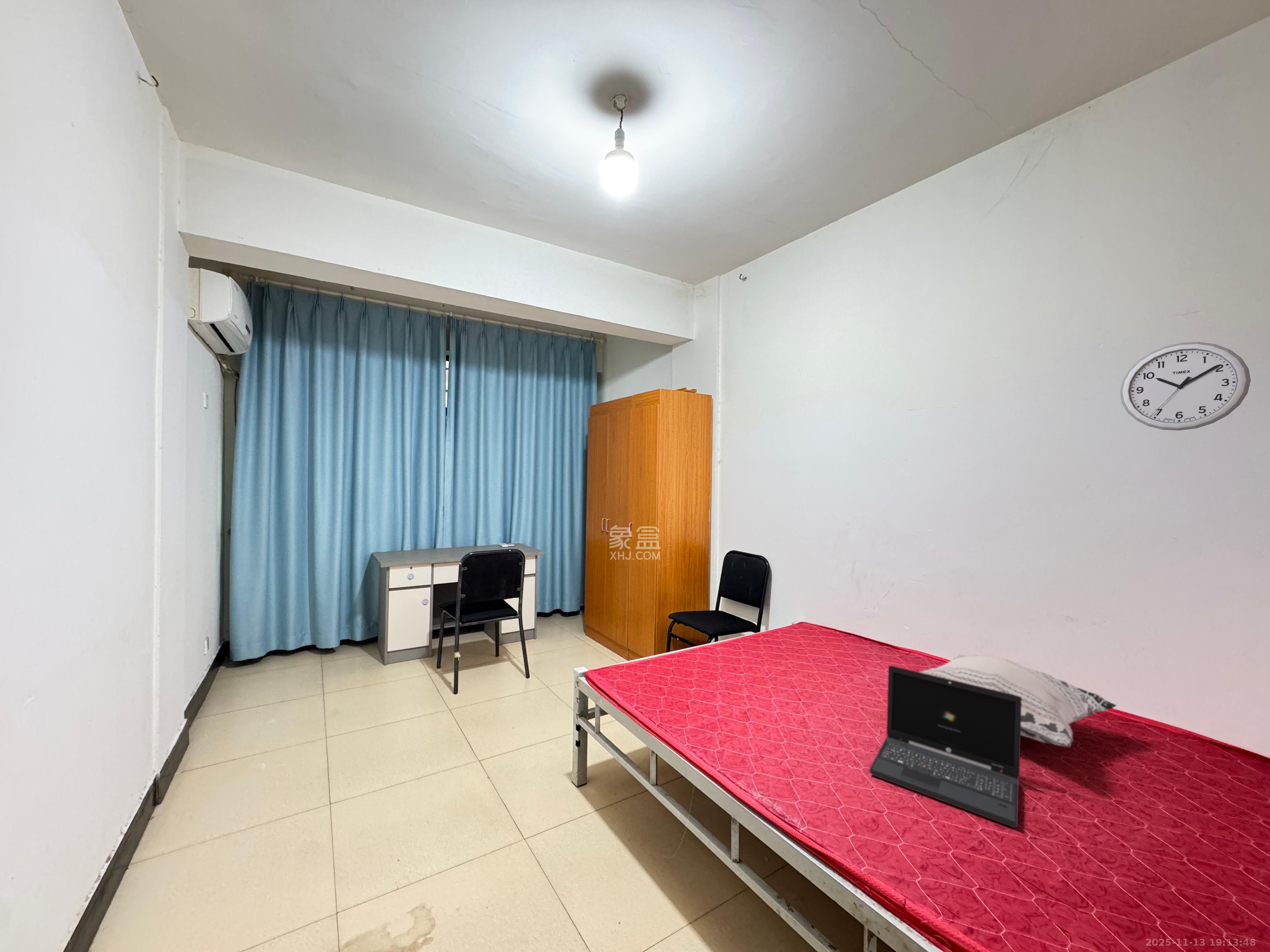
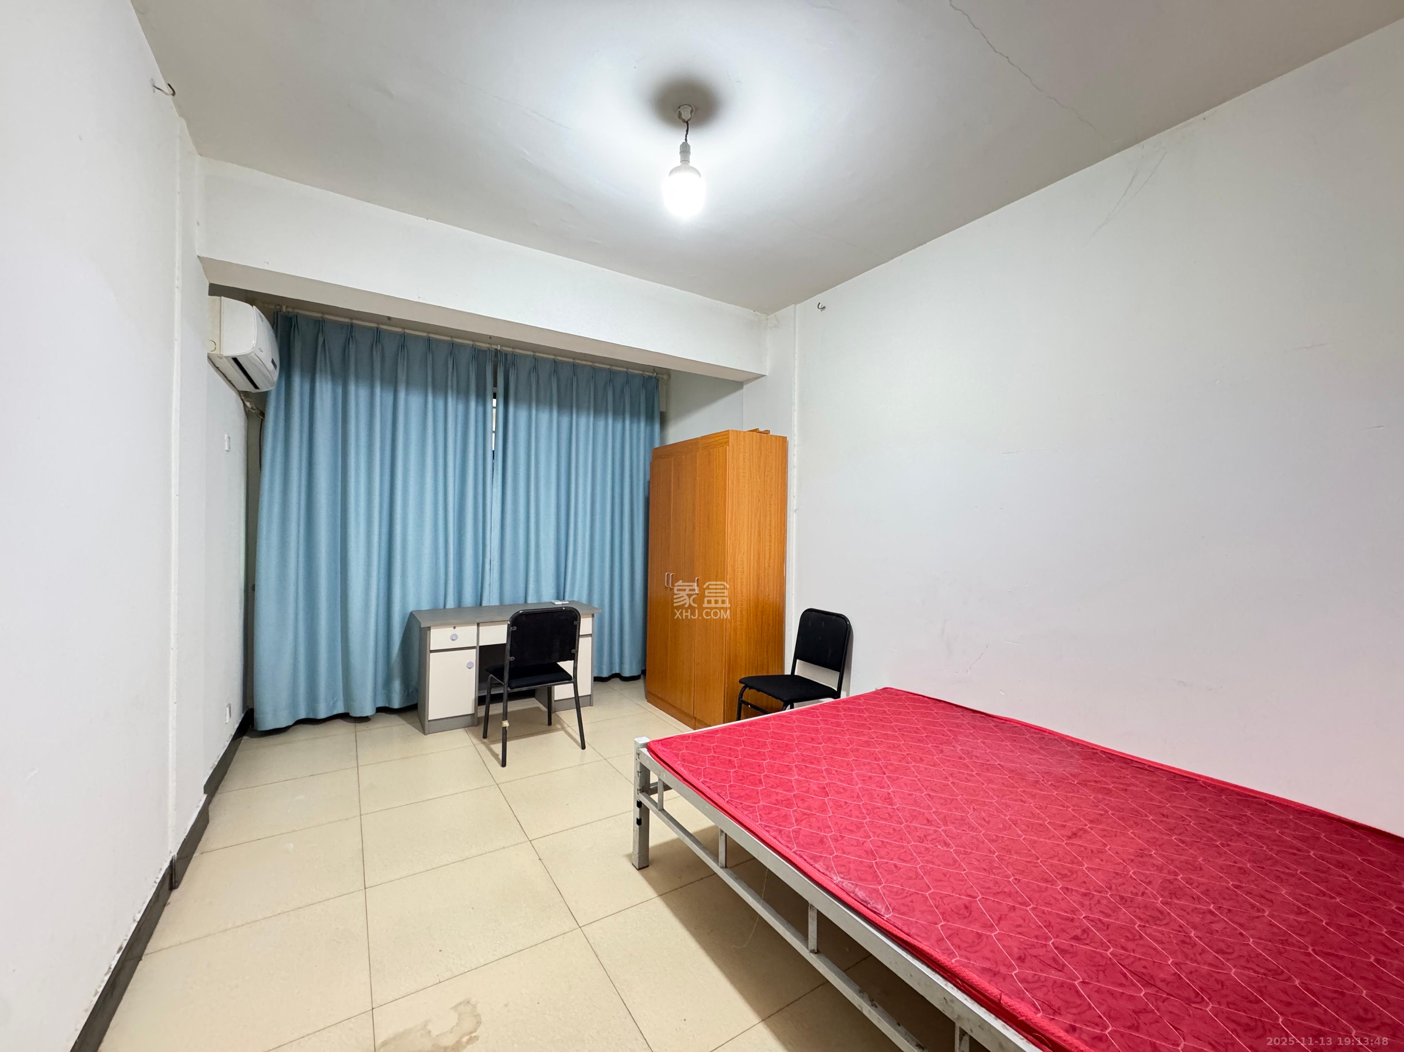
- wall clock (1180, 386)
- decorative pillow (1002, 692)
- laptop (945, 736)
